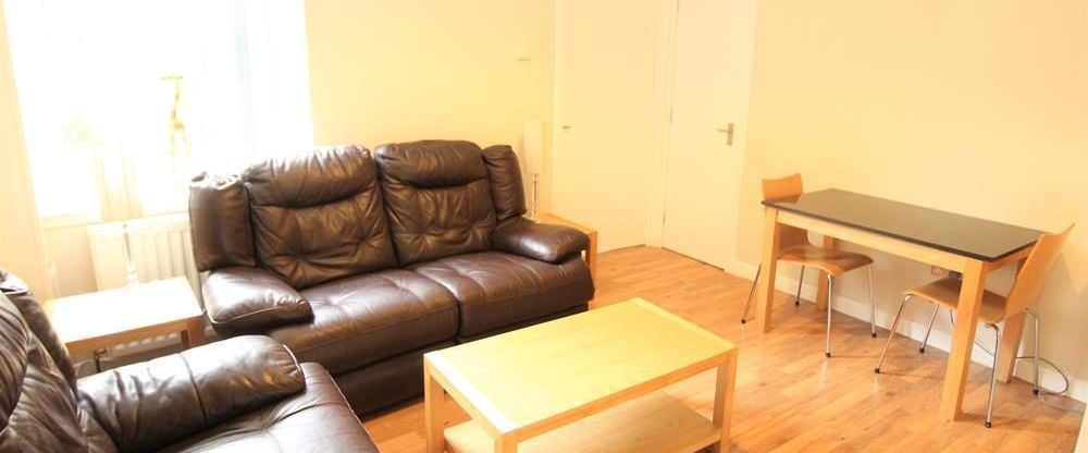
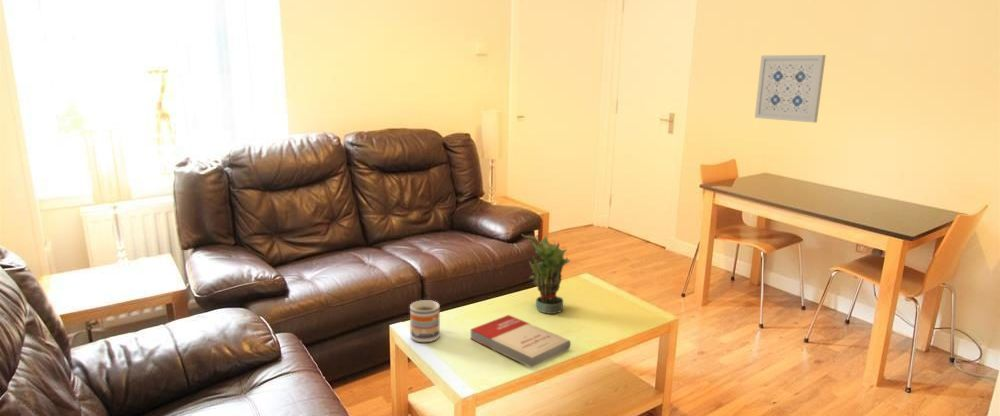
+ wall art (788, 88)
+ book (519, 338)
+ mug (426, 319)
+ potted plant (543, 270)
